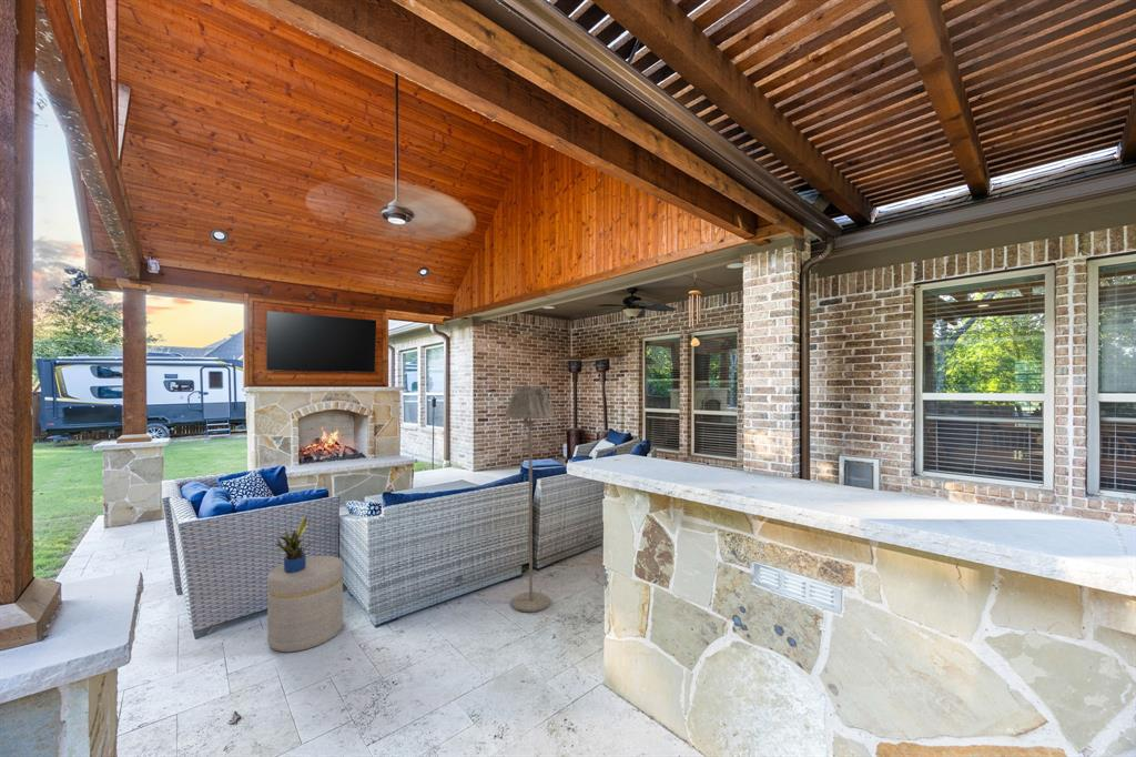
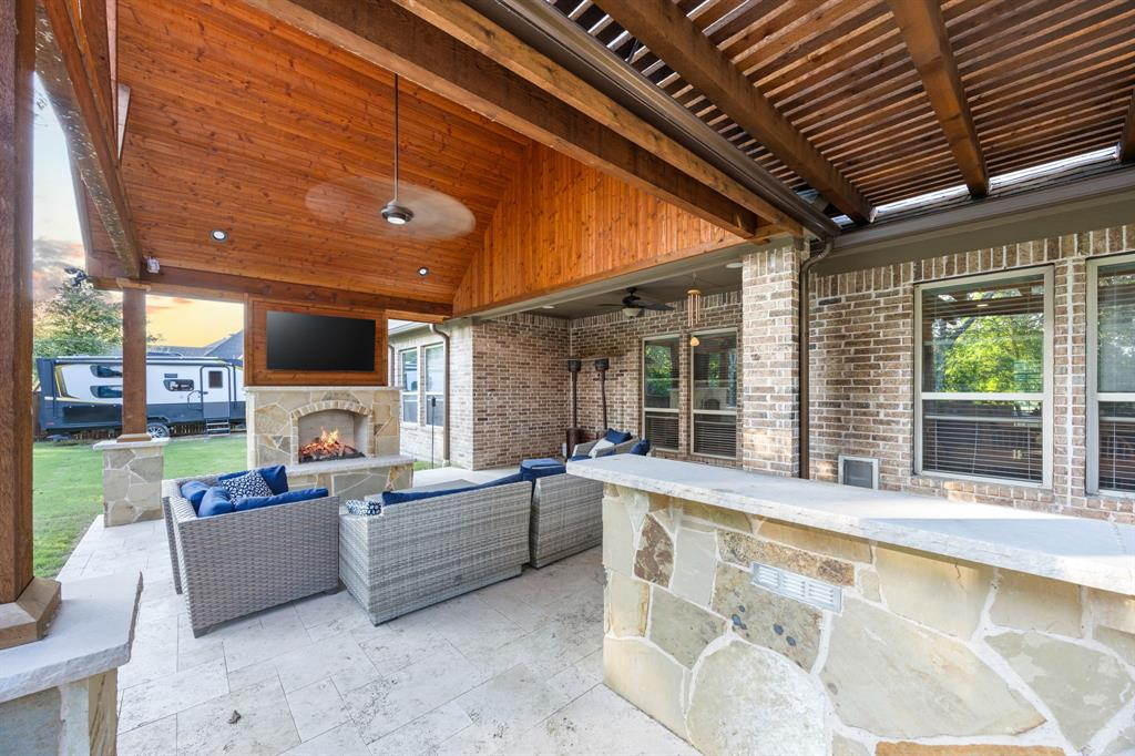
- potted plant (294, 542)
- floor lamp (530, 494)
- ottoman (306, 599)
